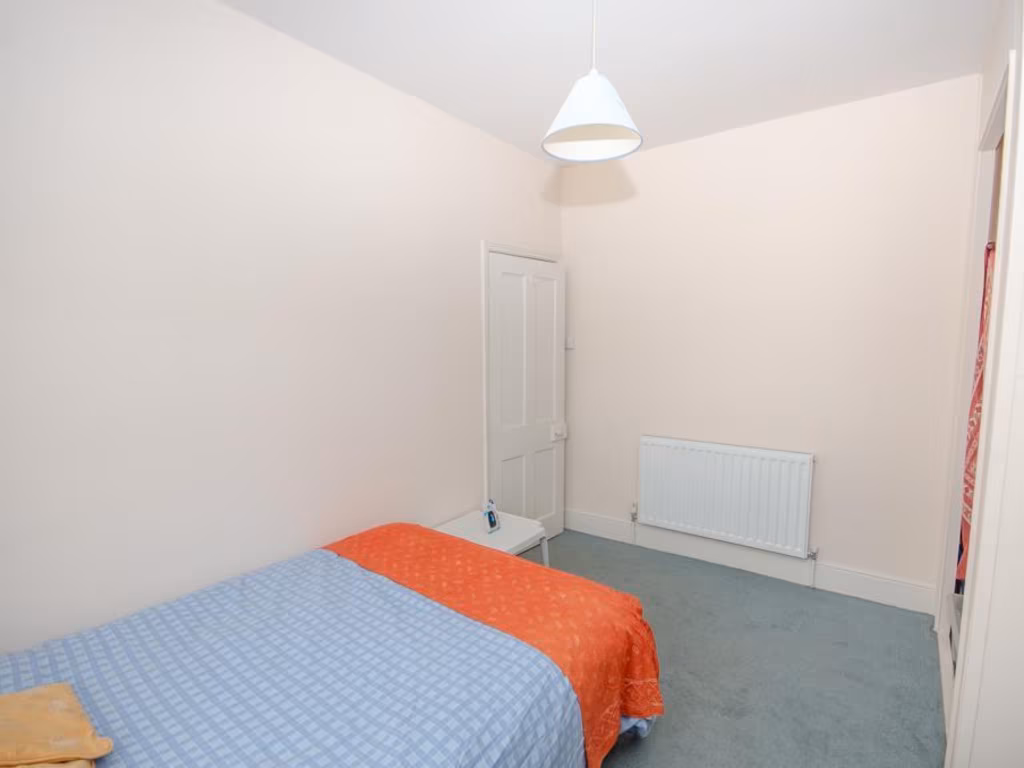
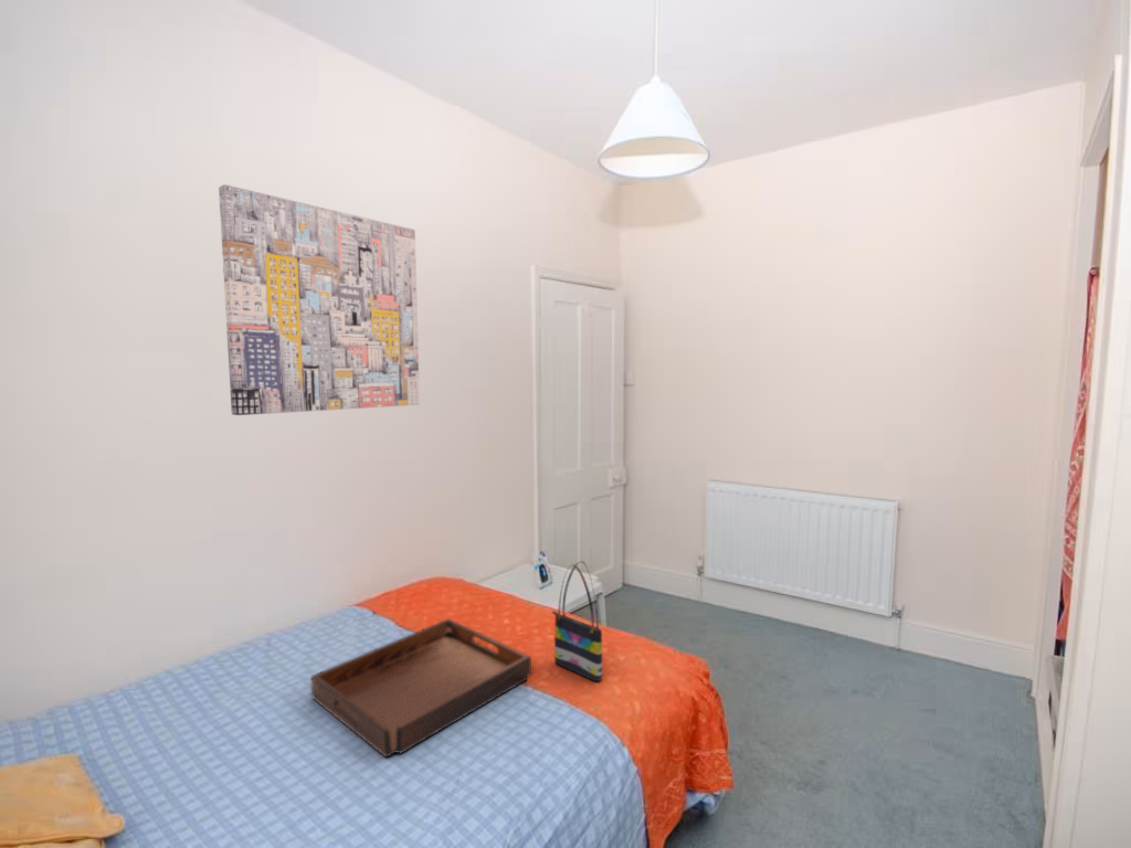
+ wall art (334, 311)
+ serving tray (424, 676)
+ tote bag (575, 619)
